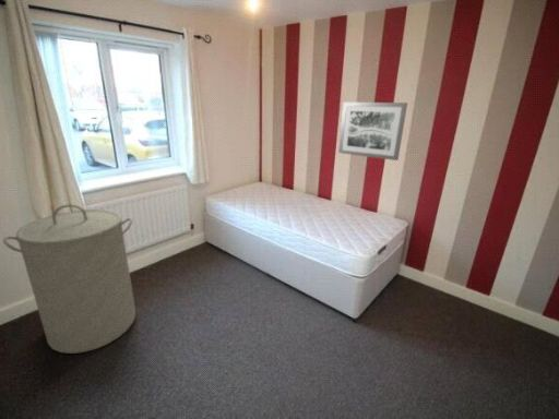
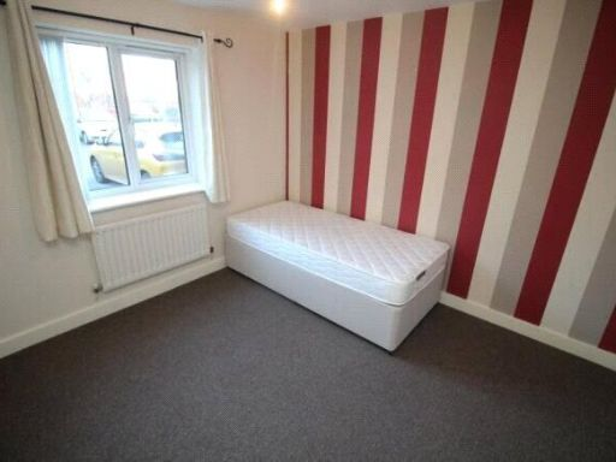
- wall art (369, 130)
- laundry hamper (82, 268)
